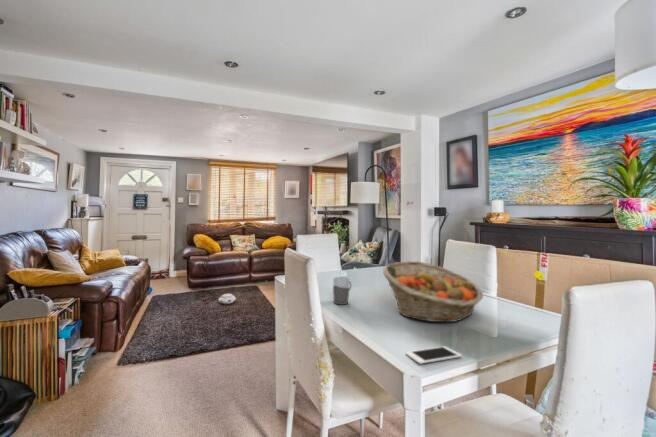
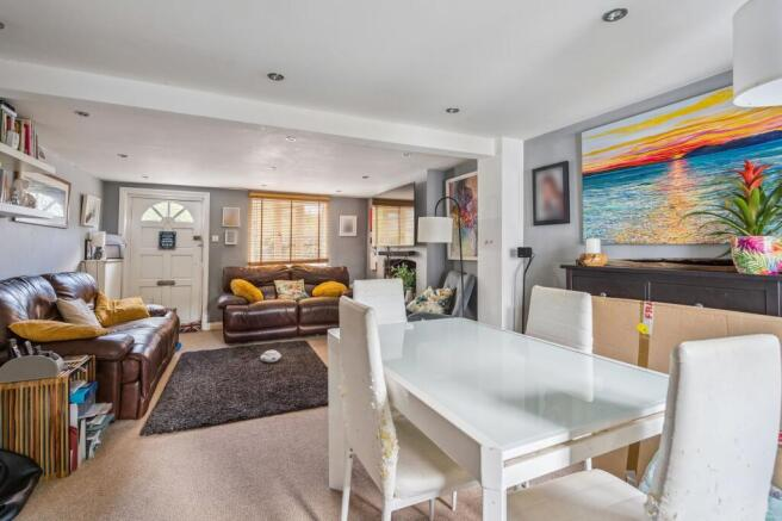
- mug (343, 289)
- fruit basket (431, 288)
- cell phone (433, 354)
